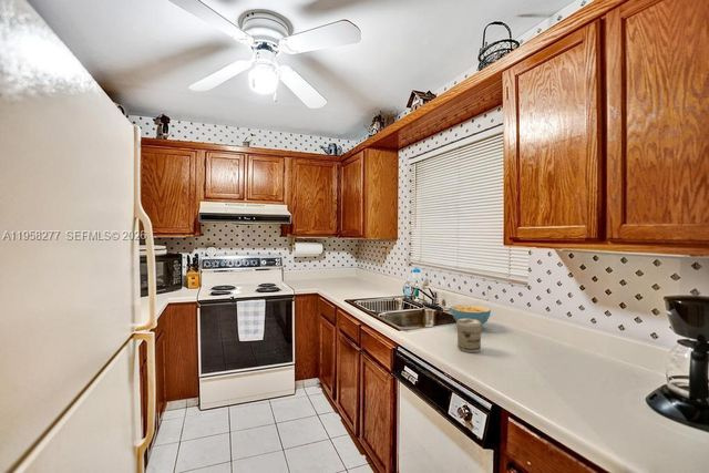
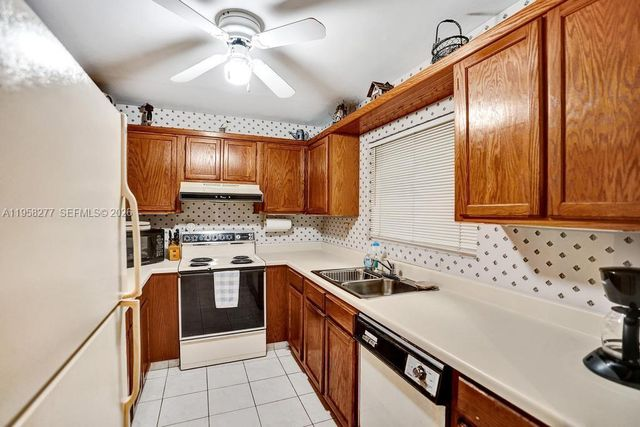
- cereal bowl (470, 317)
- jar (469, 335)
